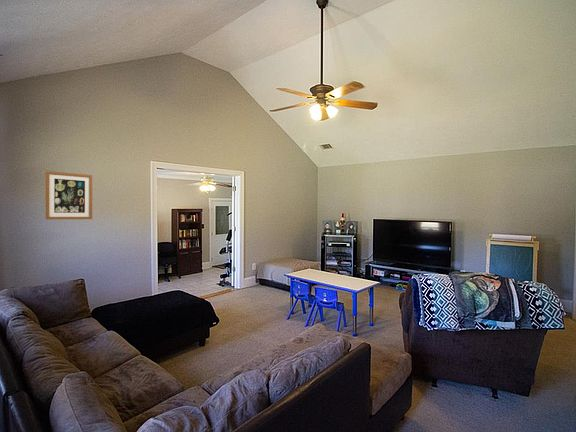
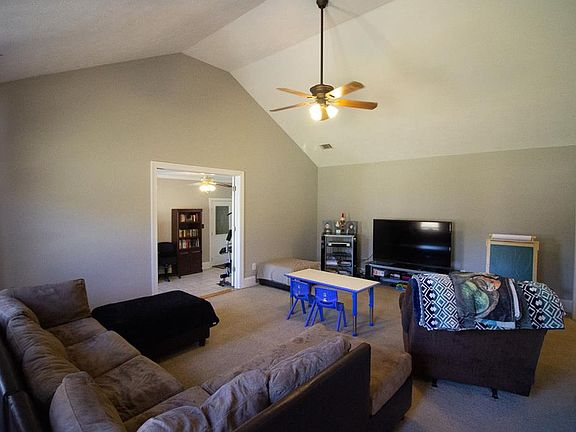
- wall art (70, 196)
